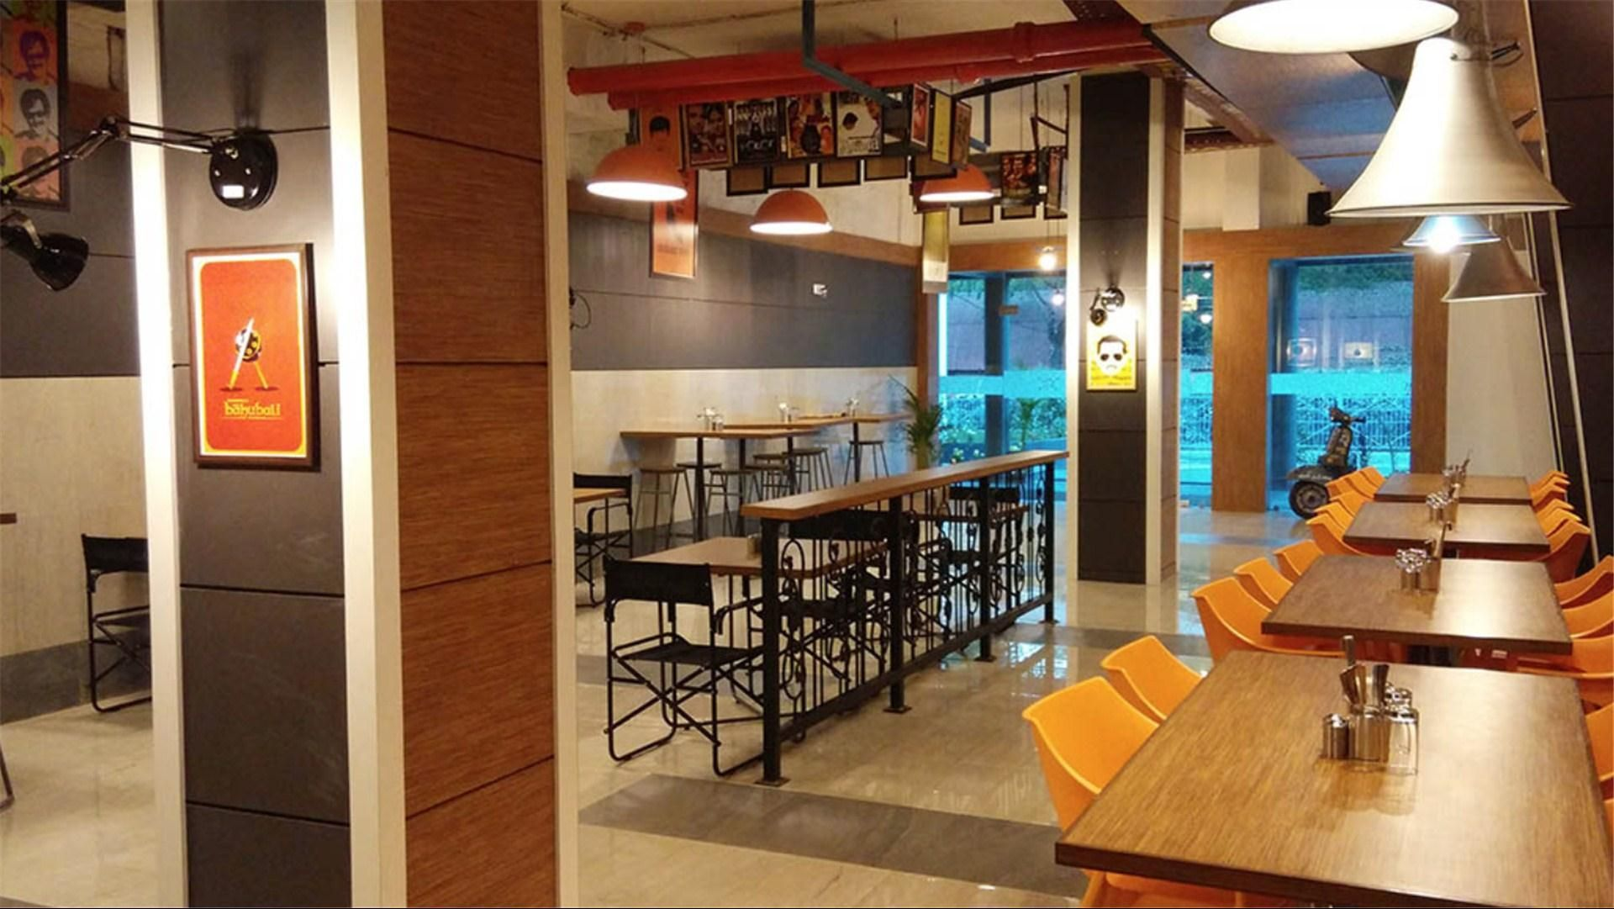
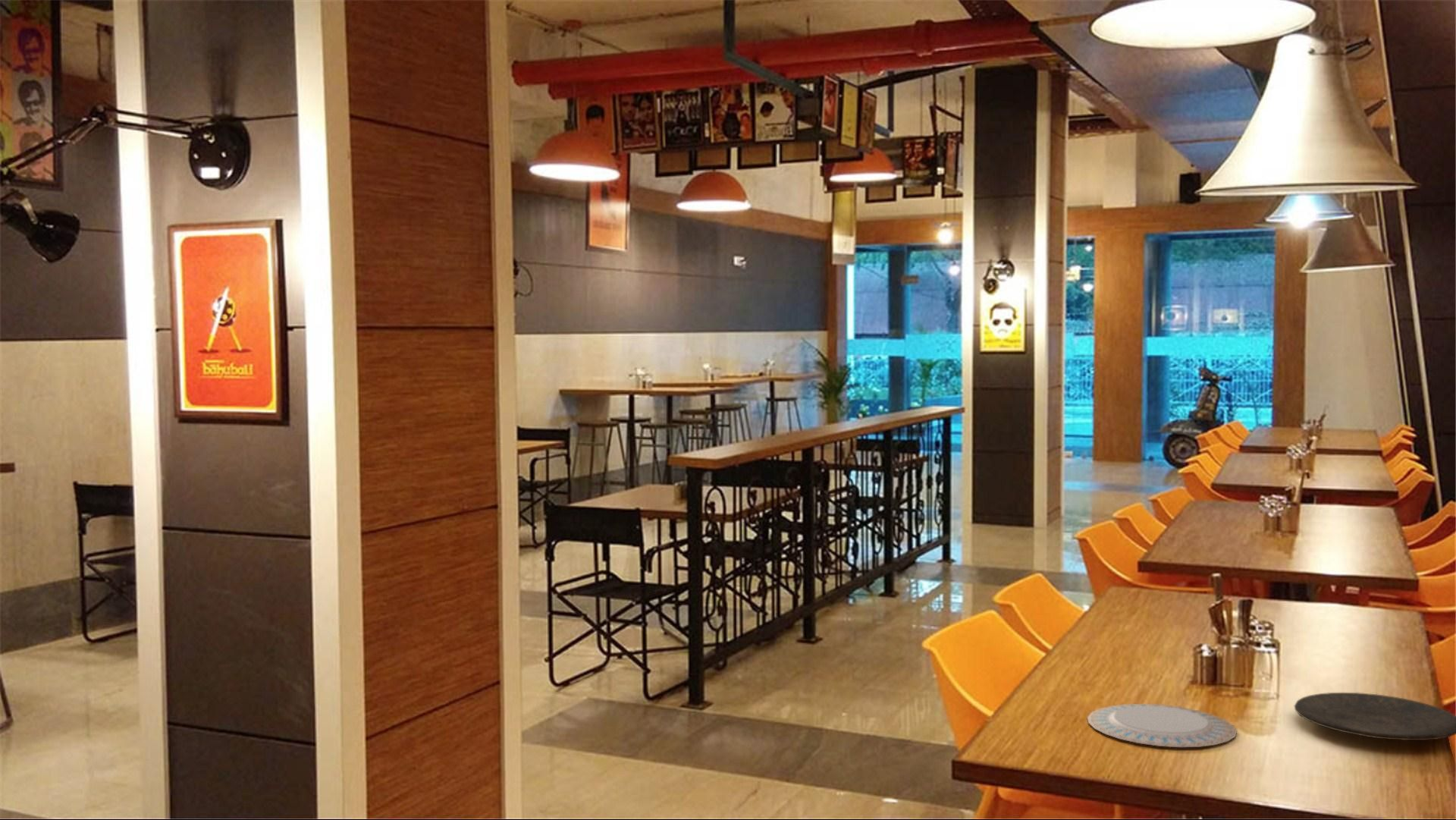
+ chinaware (1160, 721)
+ plate (1376, 720)
